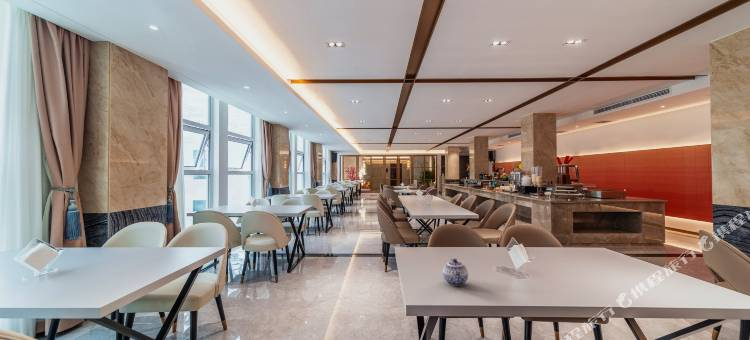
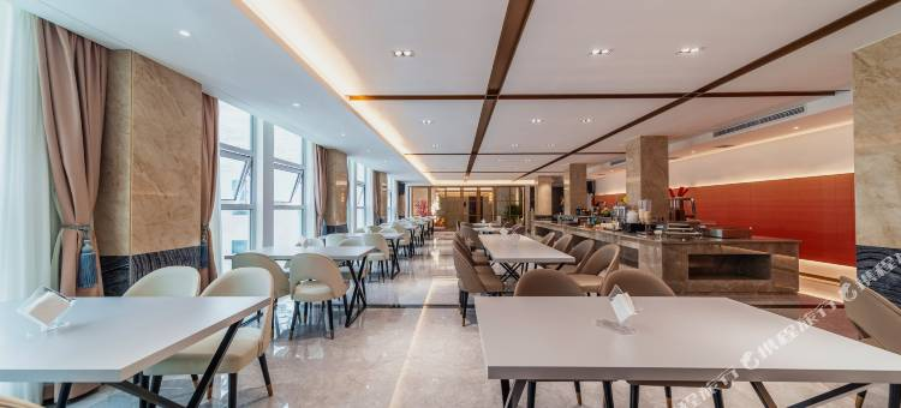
- teapot (455, 270)
